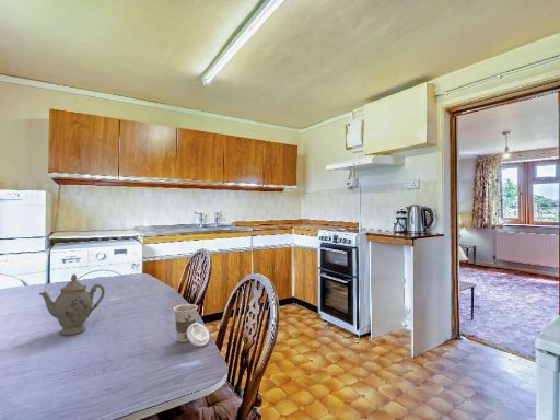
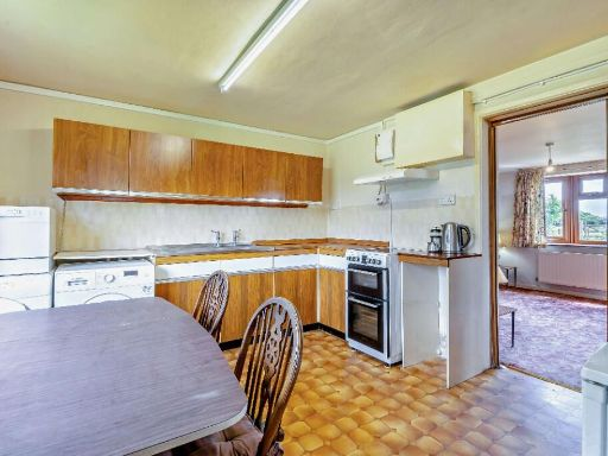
- cup (190, 325)
- chinaware (72, 302)
